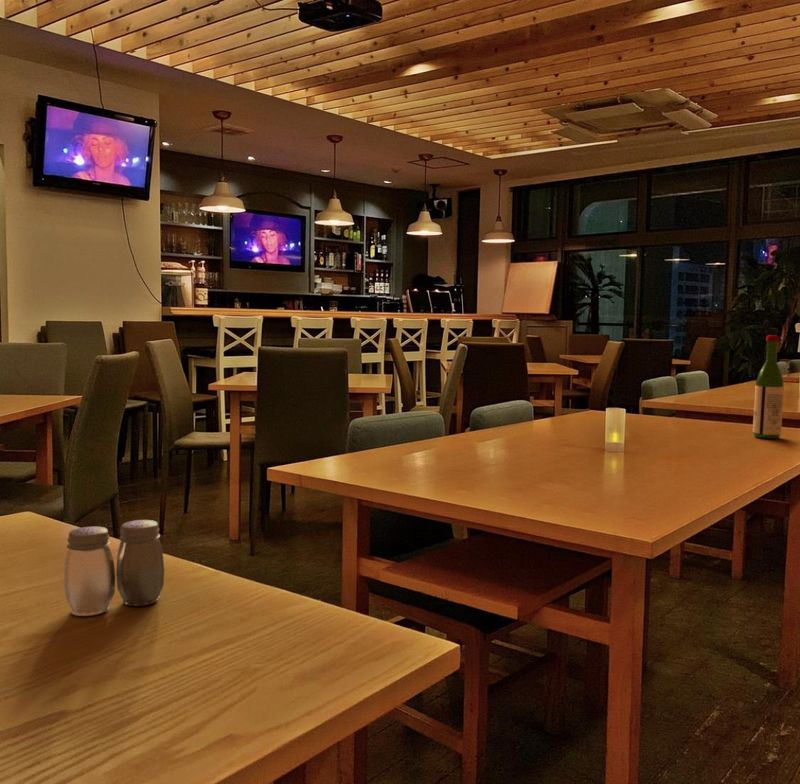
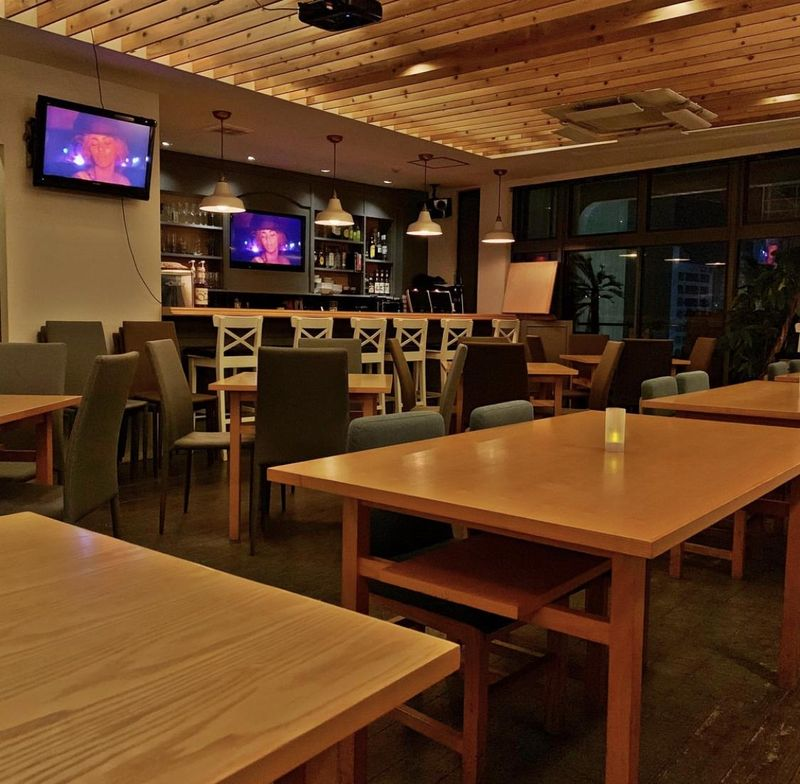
- wine bottle (769, 386)
- salt and pepper shaker (113, 565)
